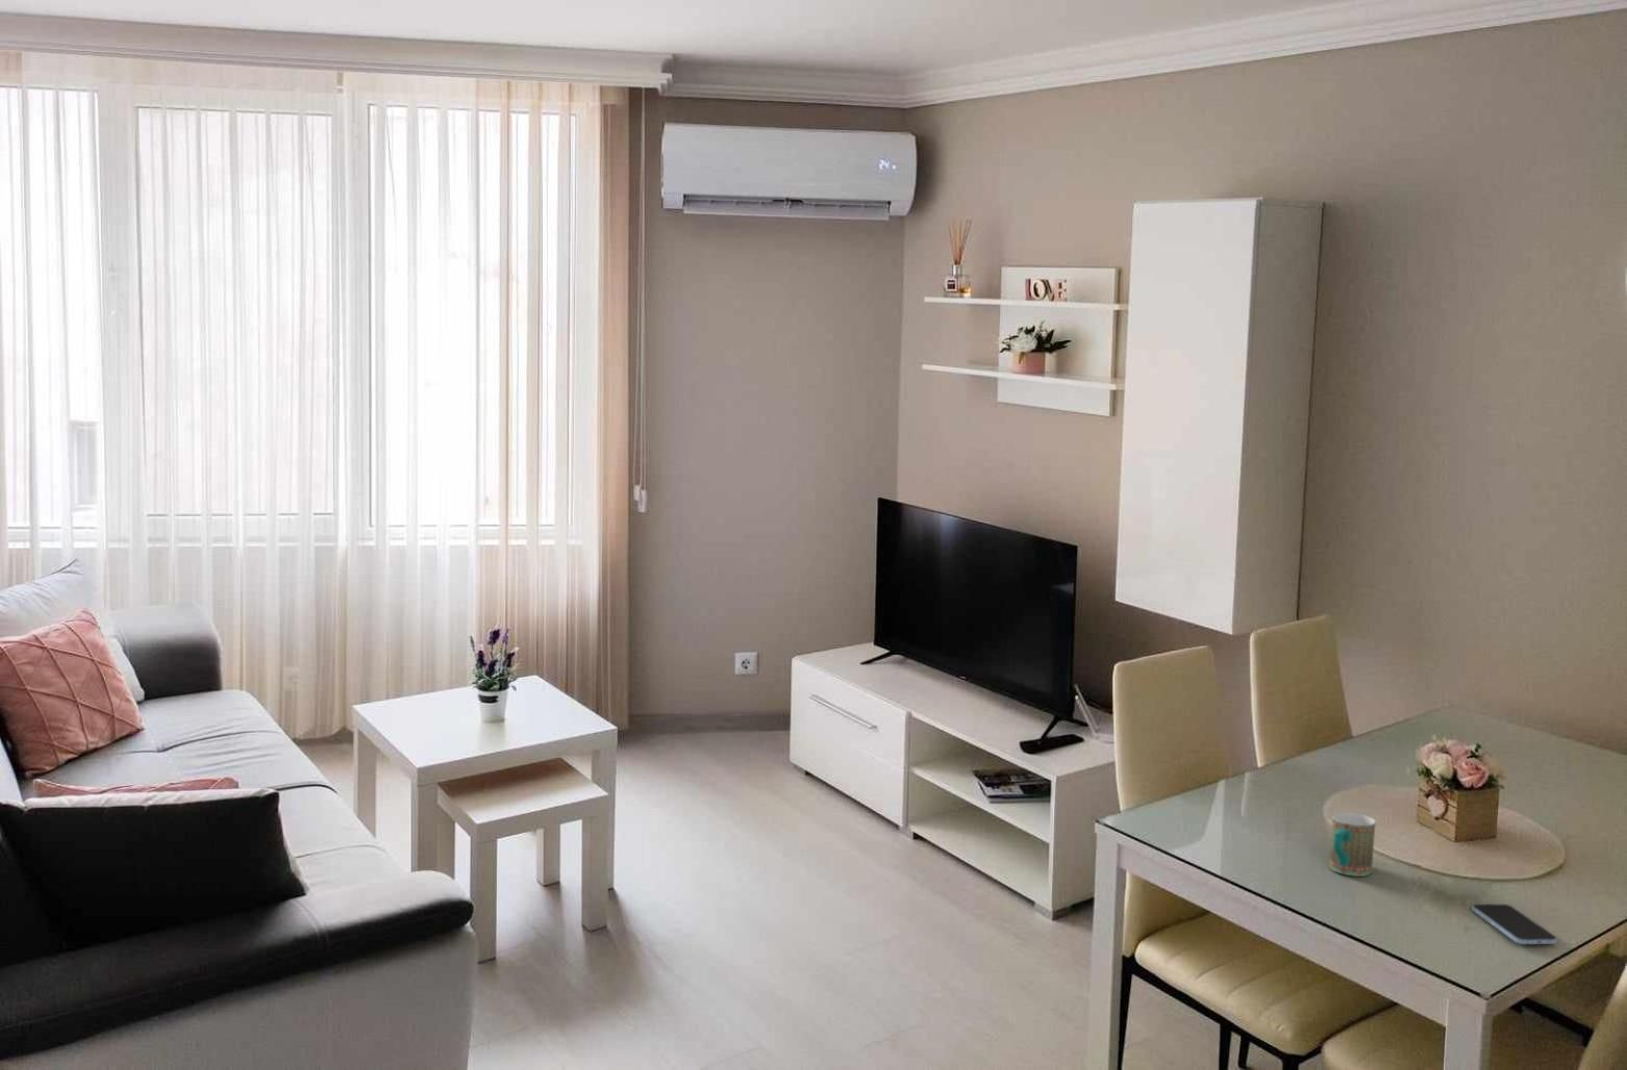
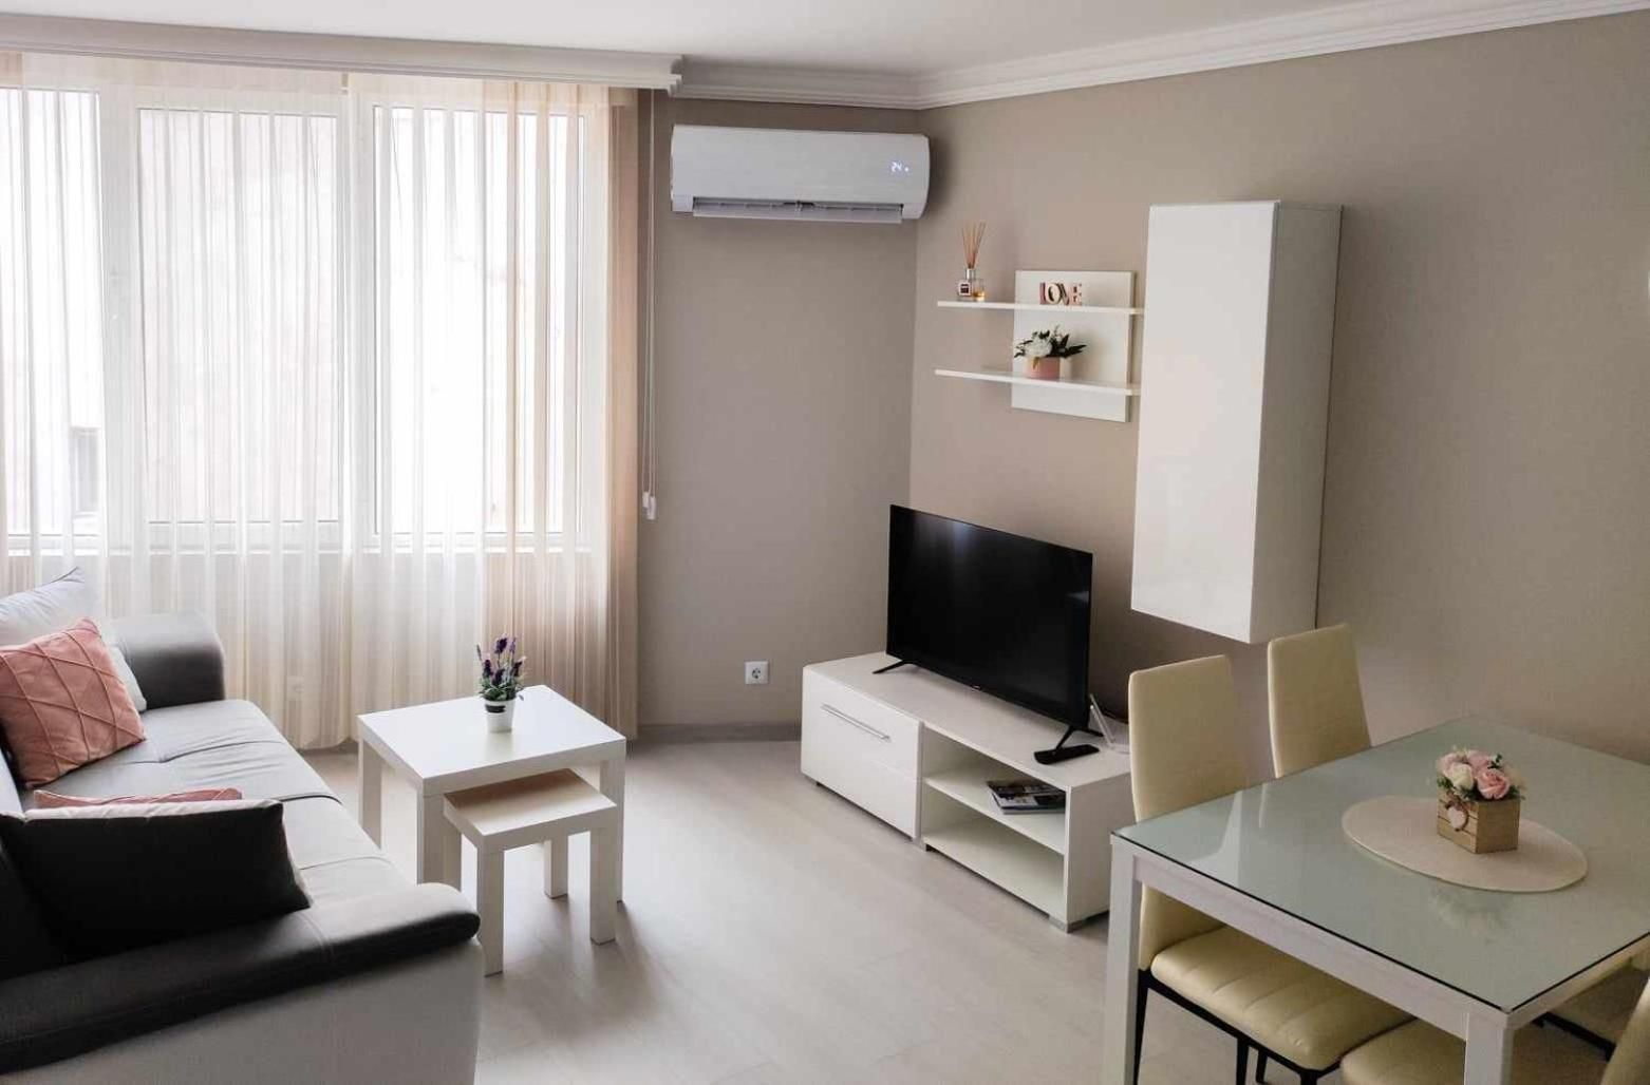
- smartphone (1512, 923)
- mug (1347, 847)
